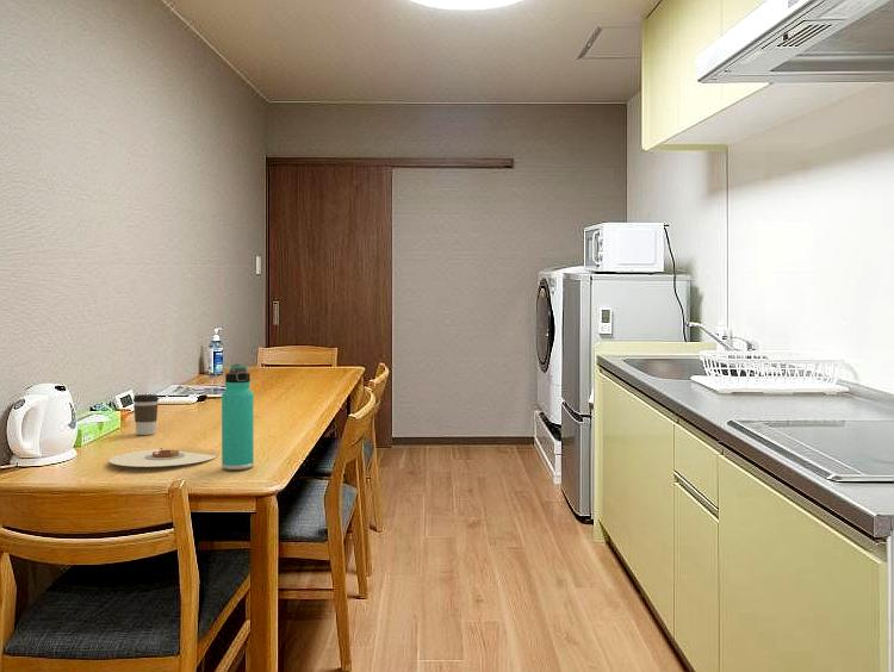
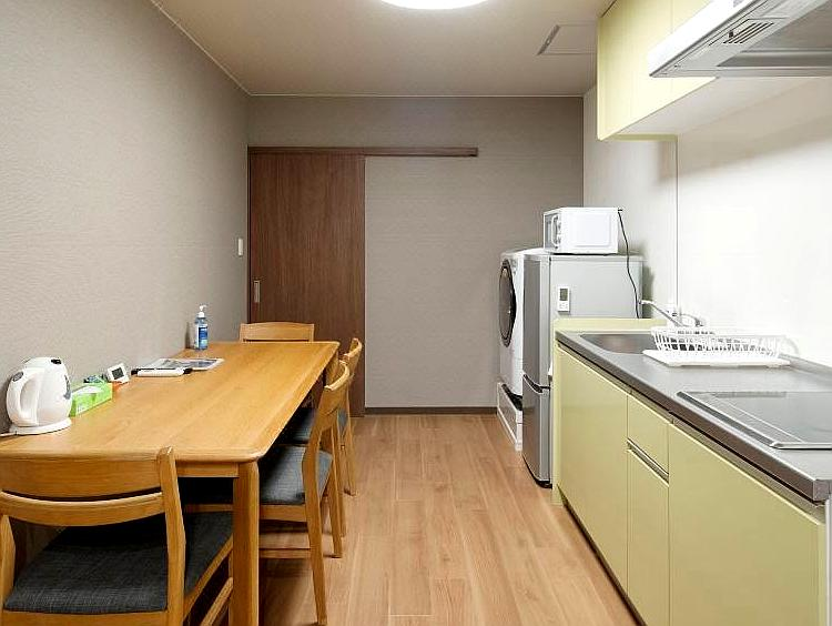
- coffee cup (145, 413)
- plate (164, 453)
- thermos bottle (237, 416)
